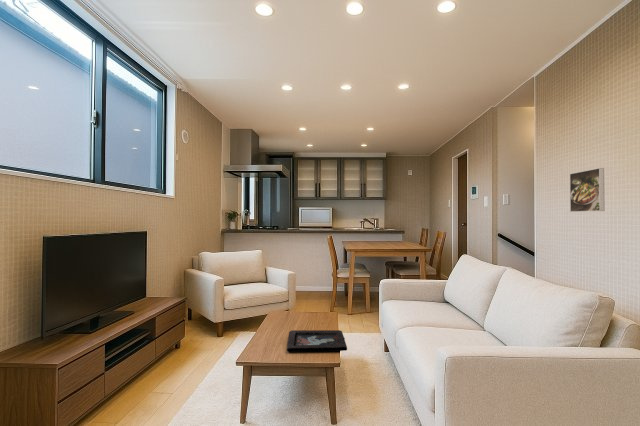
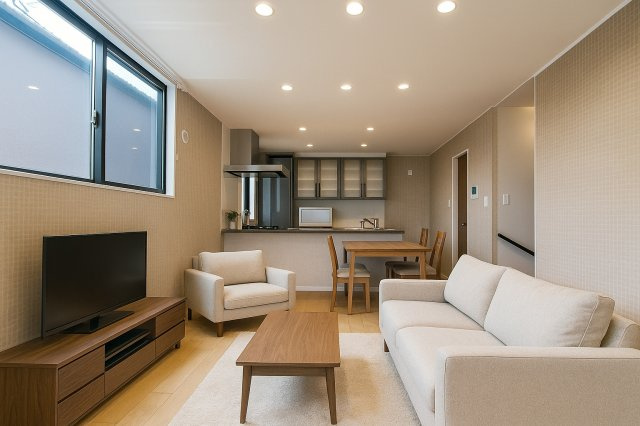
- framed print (586, 191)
- decorative tray (316, 340)
